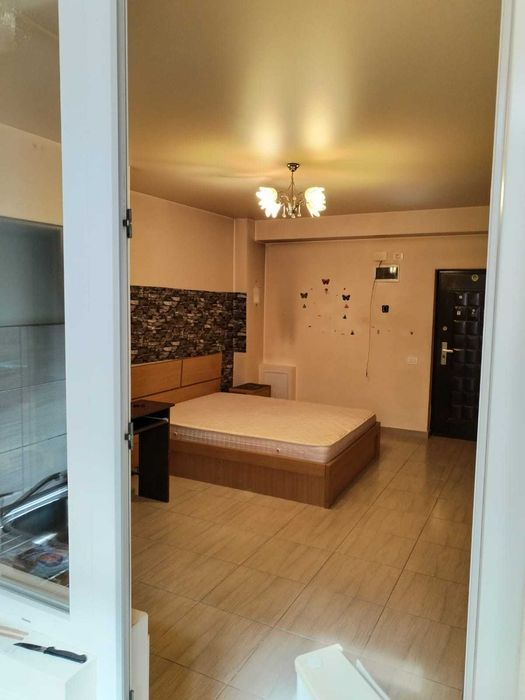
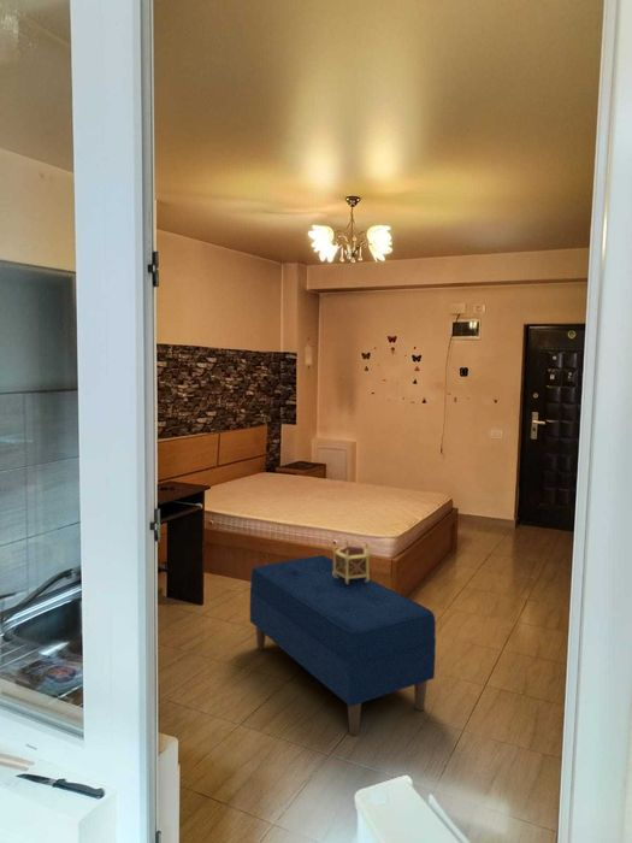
+ bench (333, 631)
+ decorative box (352, 562)
